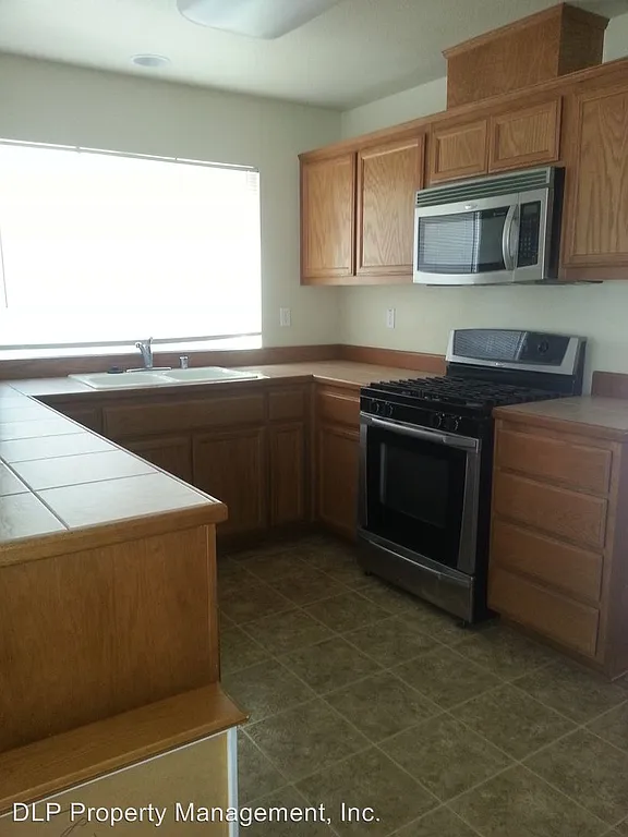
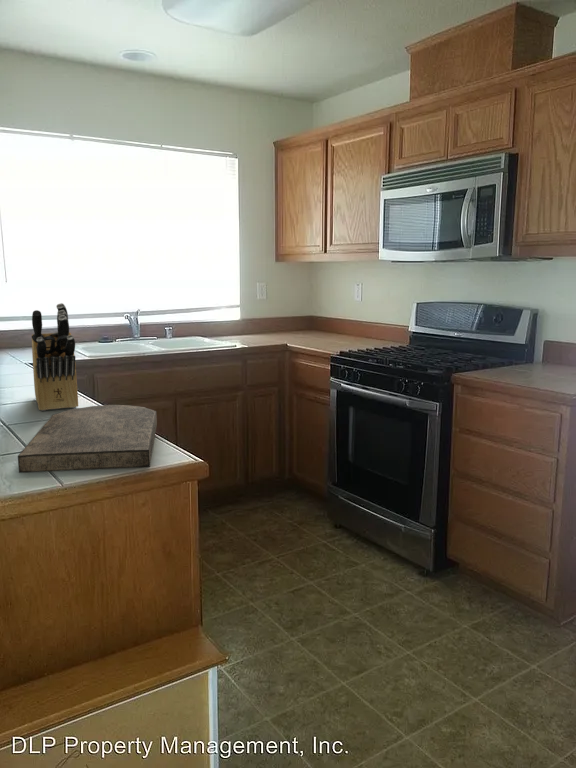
+ cutting board (99, 432)
+ knife block (53, 354)
